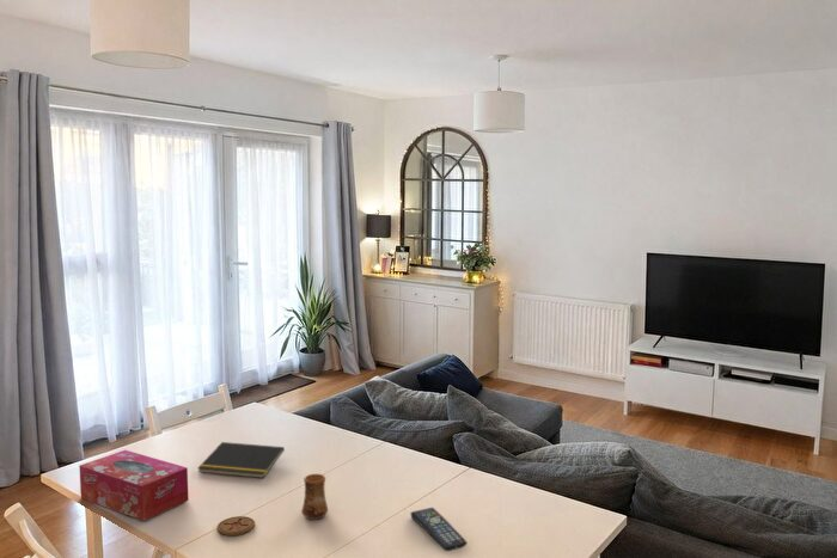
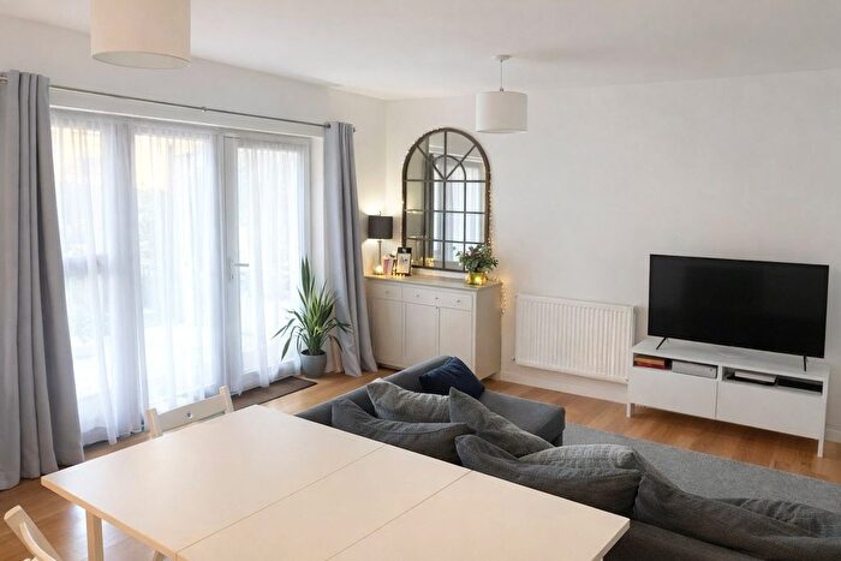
- remote control (436, 527)
- coaster (236, 525)
- tissue box (133, 483)
- notepad (242, 459)
- cup (314, 496)
